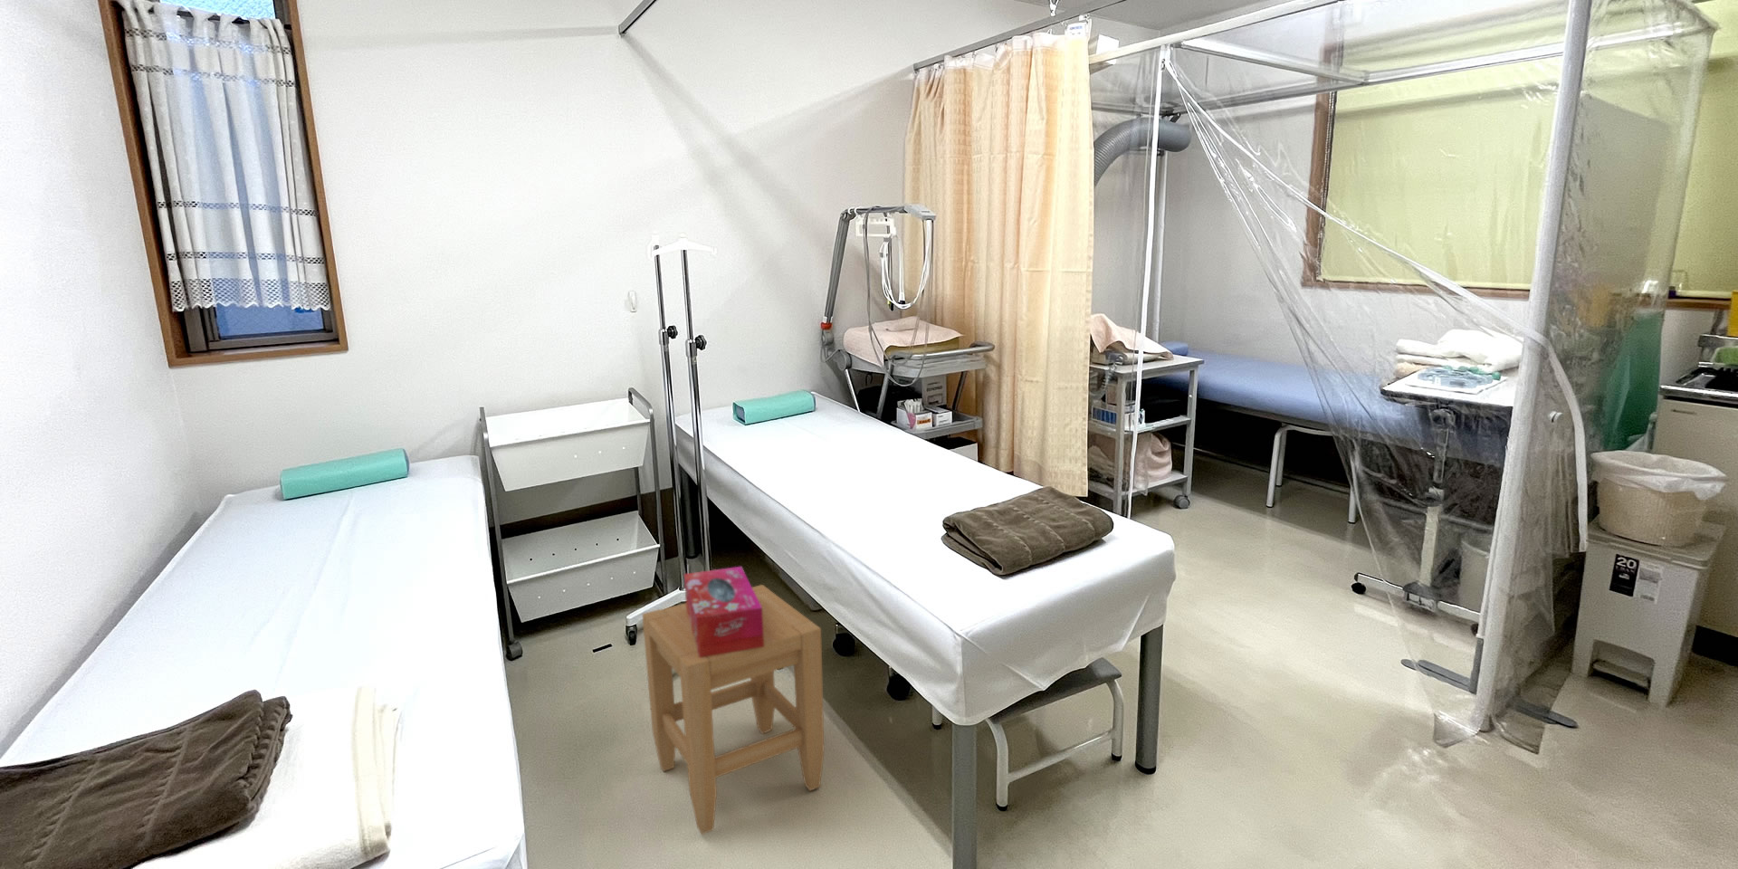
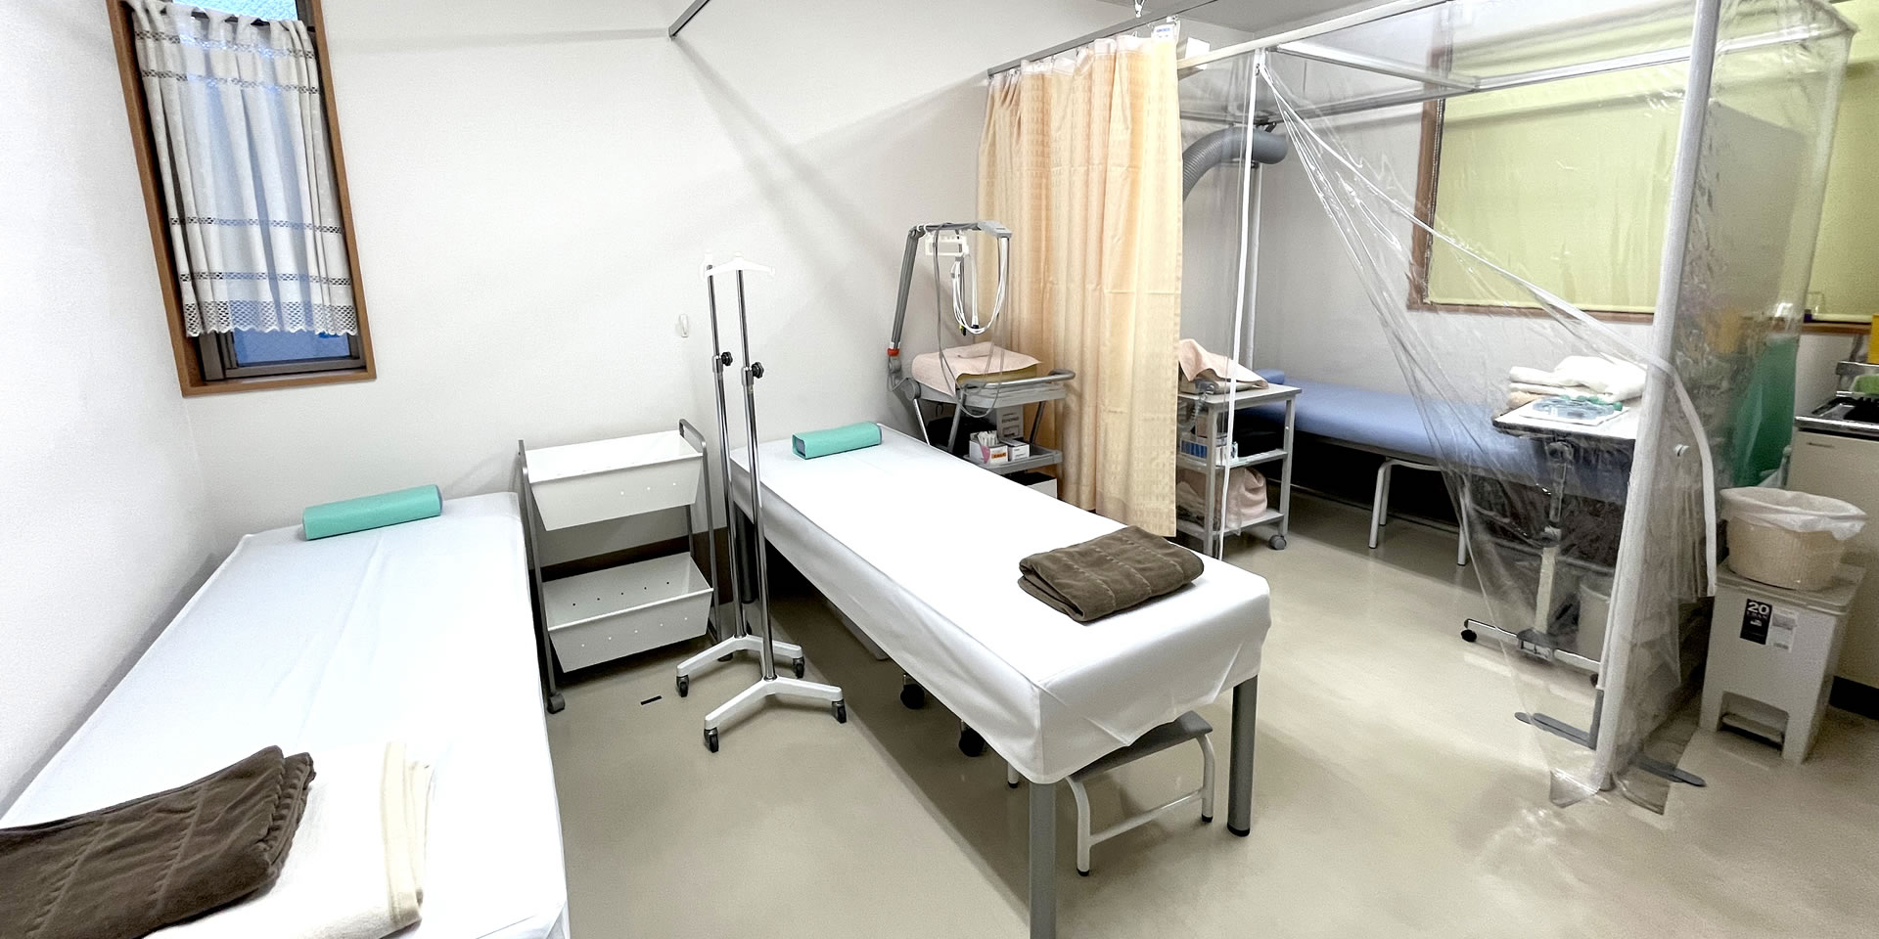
- stool (734, 699)
- tissue box (722, 607)
